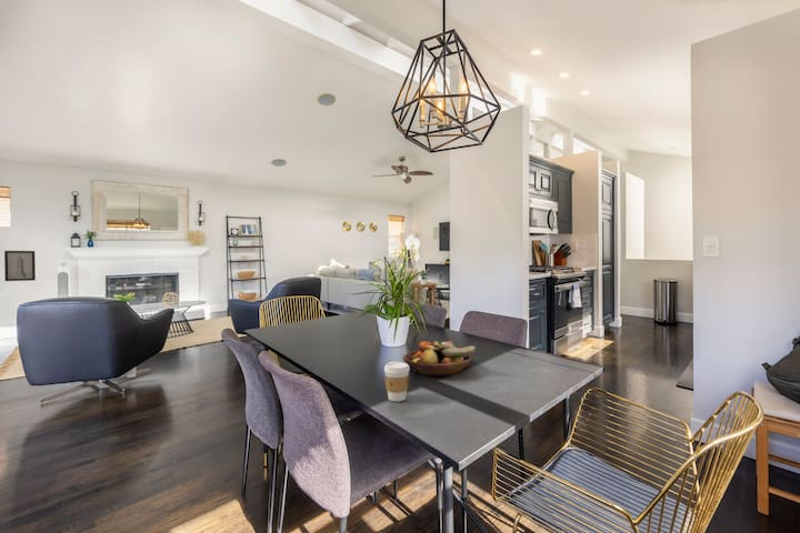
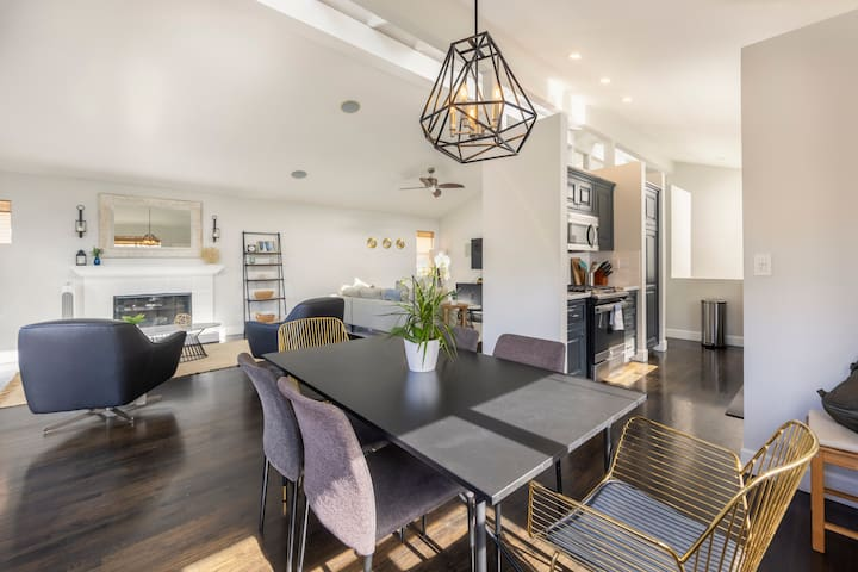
- fruit bowl (438, 353)
- wall art (20, 265)
- coffee cup (397, 380)
